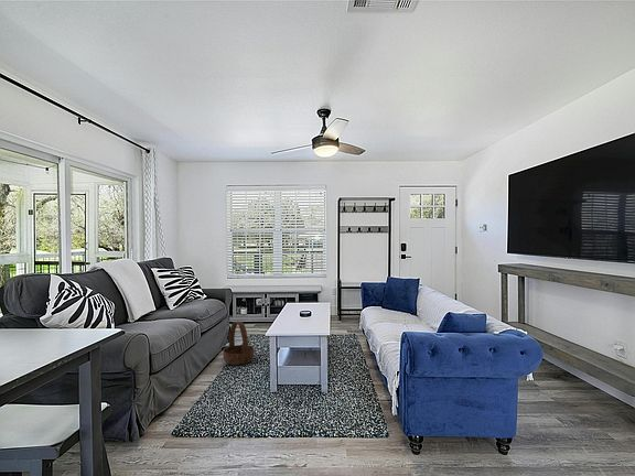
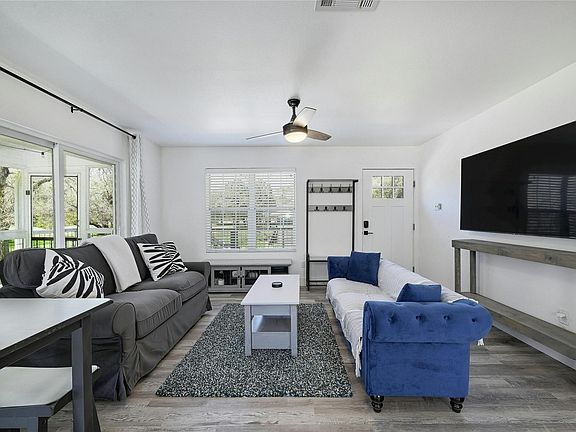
- basket (238, 345)
